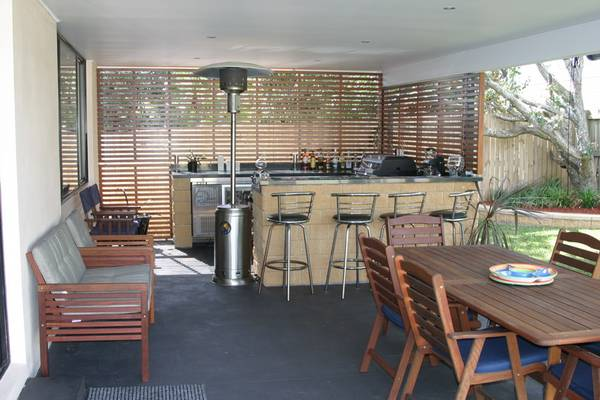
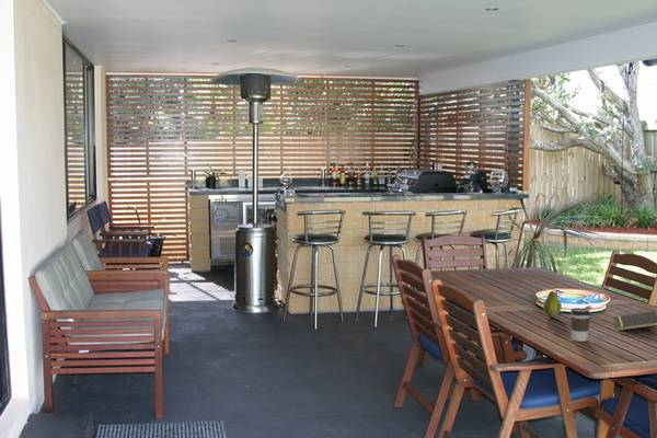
+ fruit (552, 303)
+ notepad (636, 320)
+ coffee cup (579, 324)
